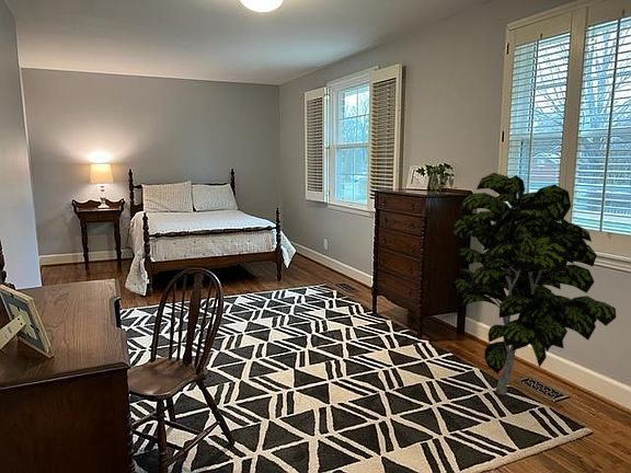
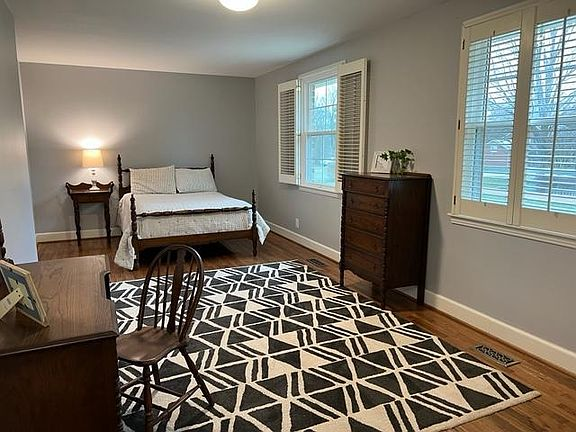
- indoor plant (523, 289)
